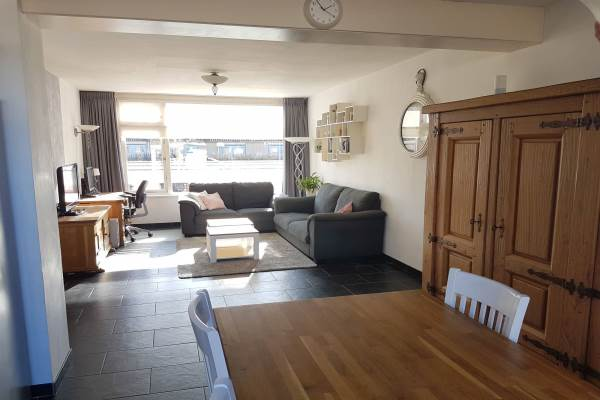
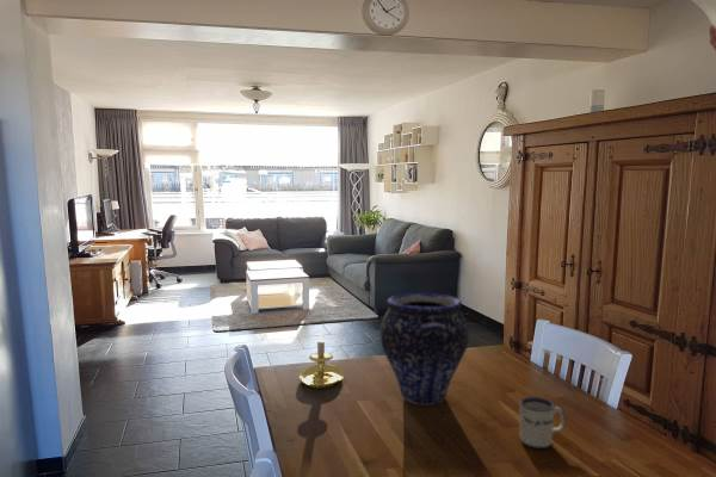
+ vase (422, 347)
+ mug (543, 422)
+ candle holder (320, 355)
